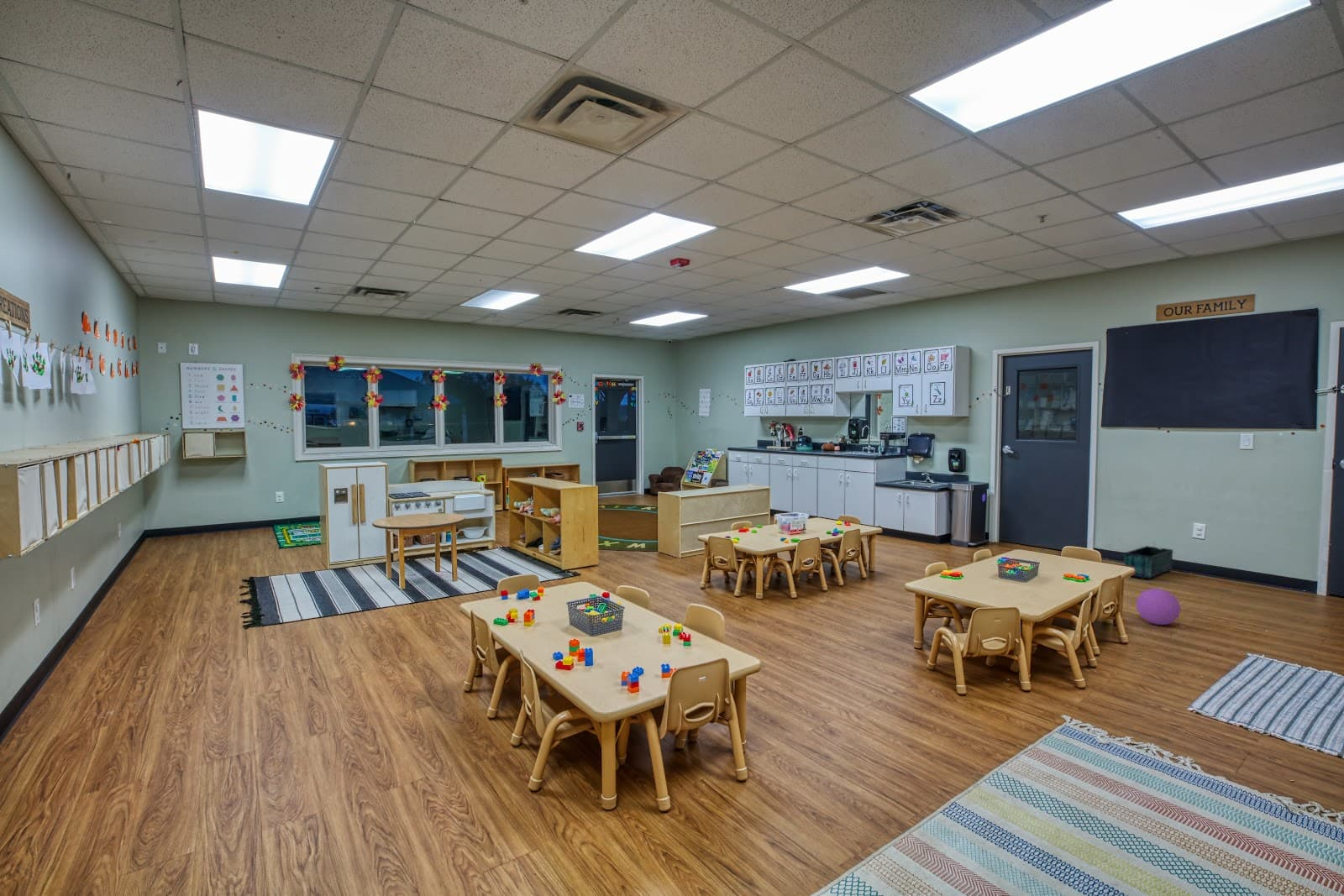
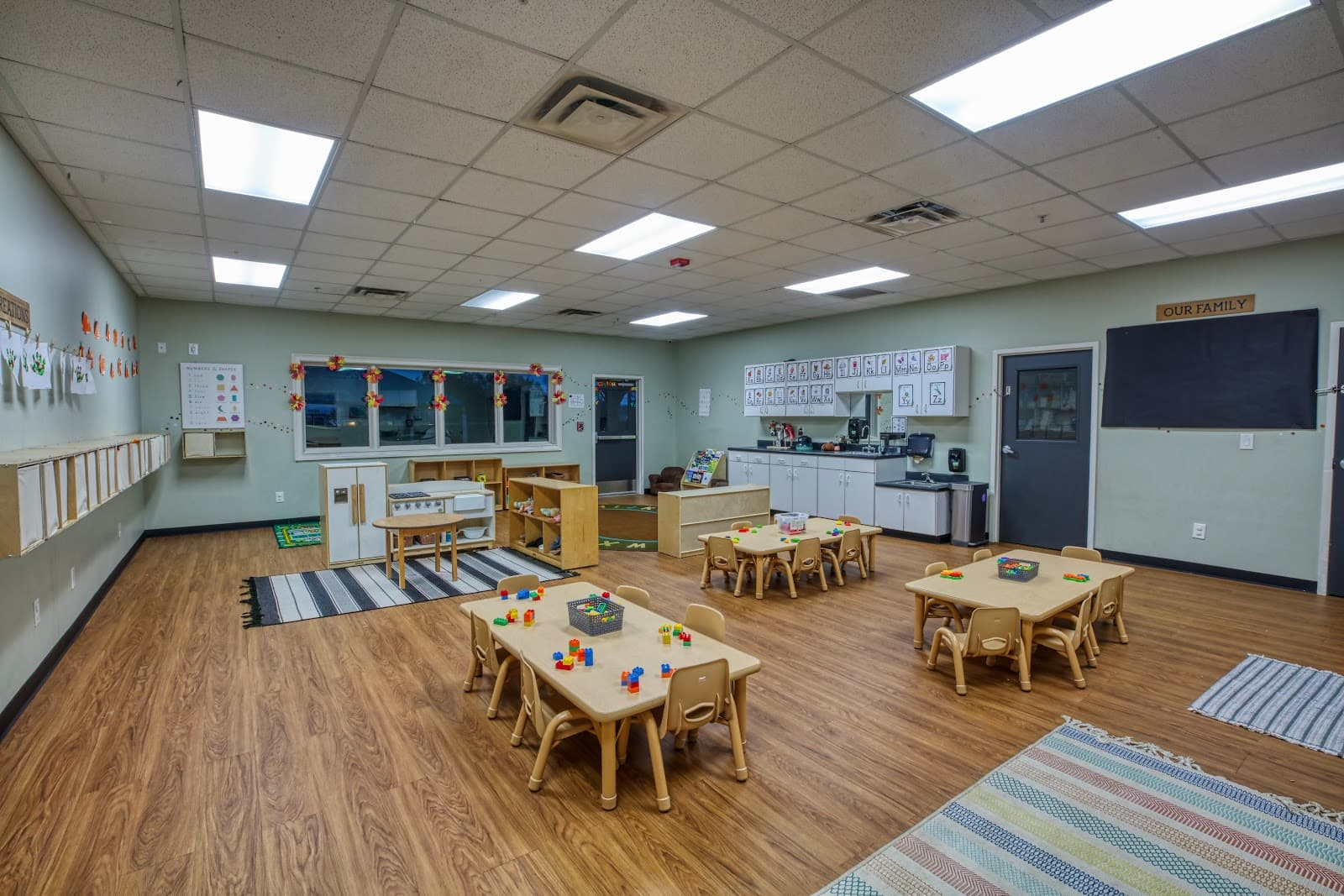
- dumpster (1147, 562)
- ball (1158, 606)
